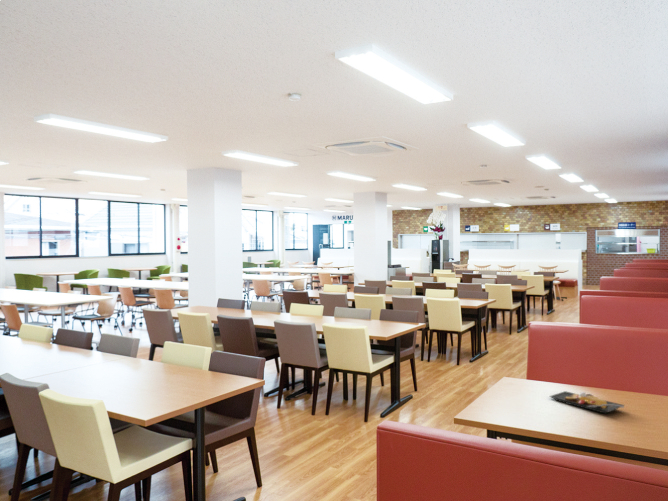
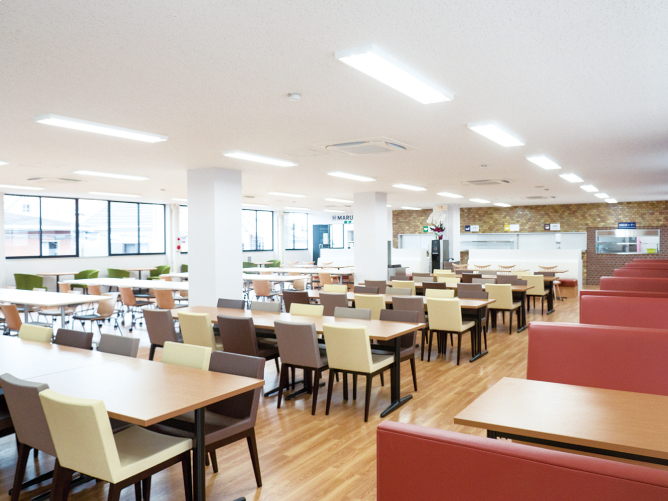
- plate (585, 399)
